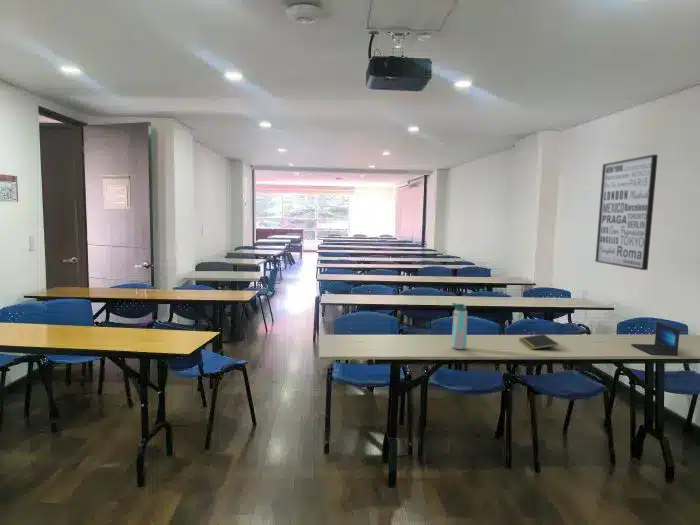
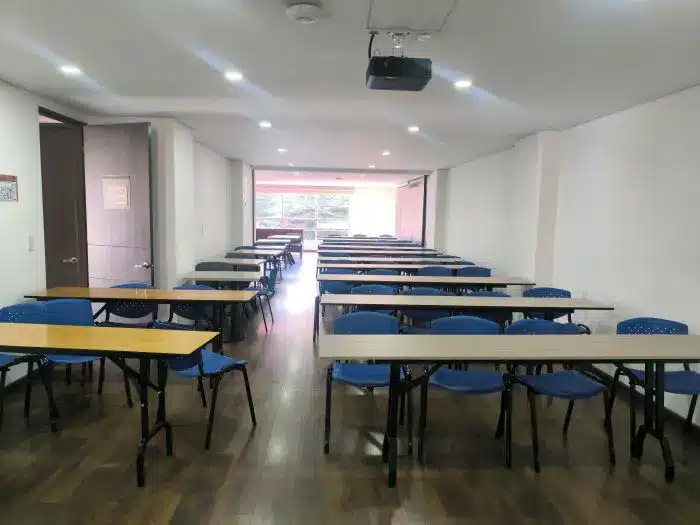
- wall art (623, 213)
- laptop (655, 337)
- notepad (537, 341)
- water bottle (458, 325)
